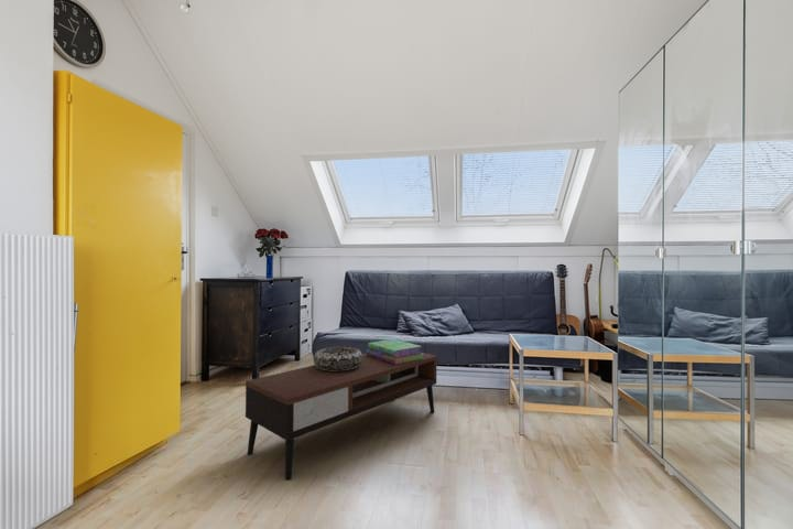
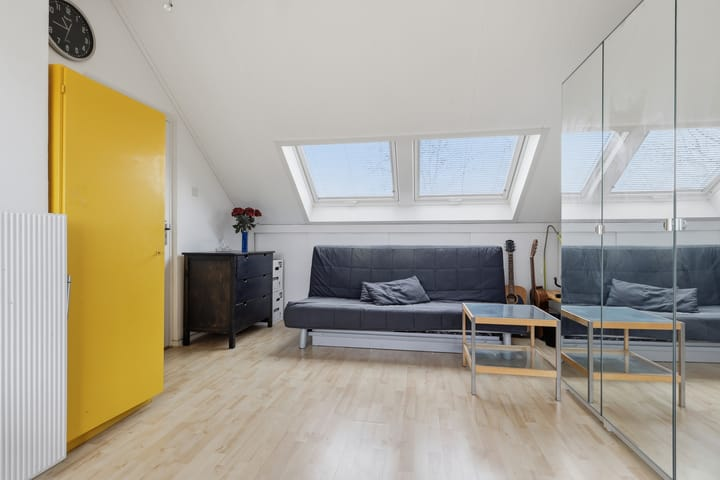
- coffee table (352, 398)
- stack of books (393, 349)
- decorative bowl (338, 358)
